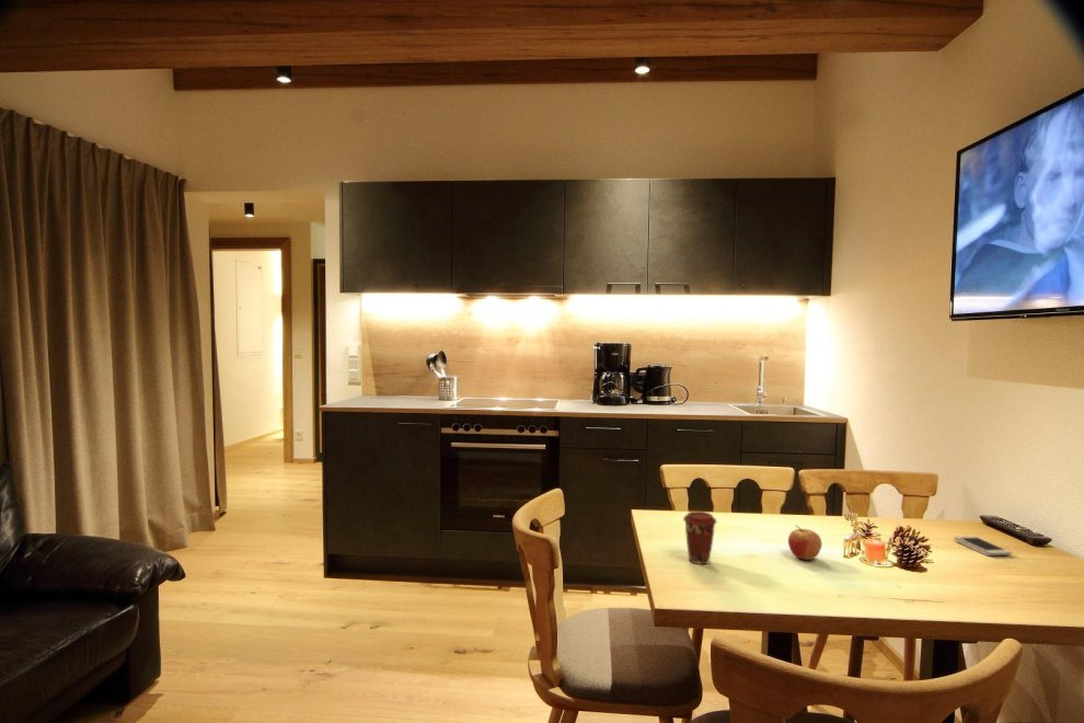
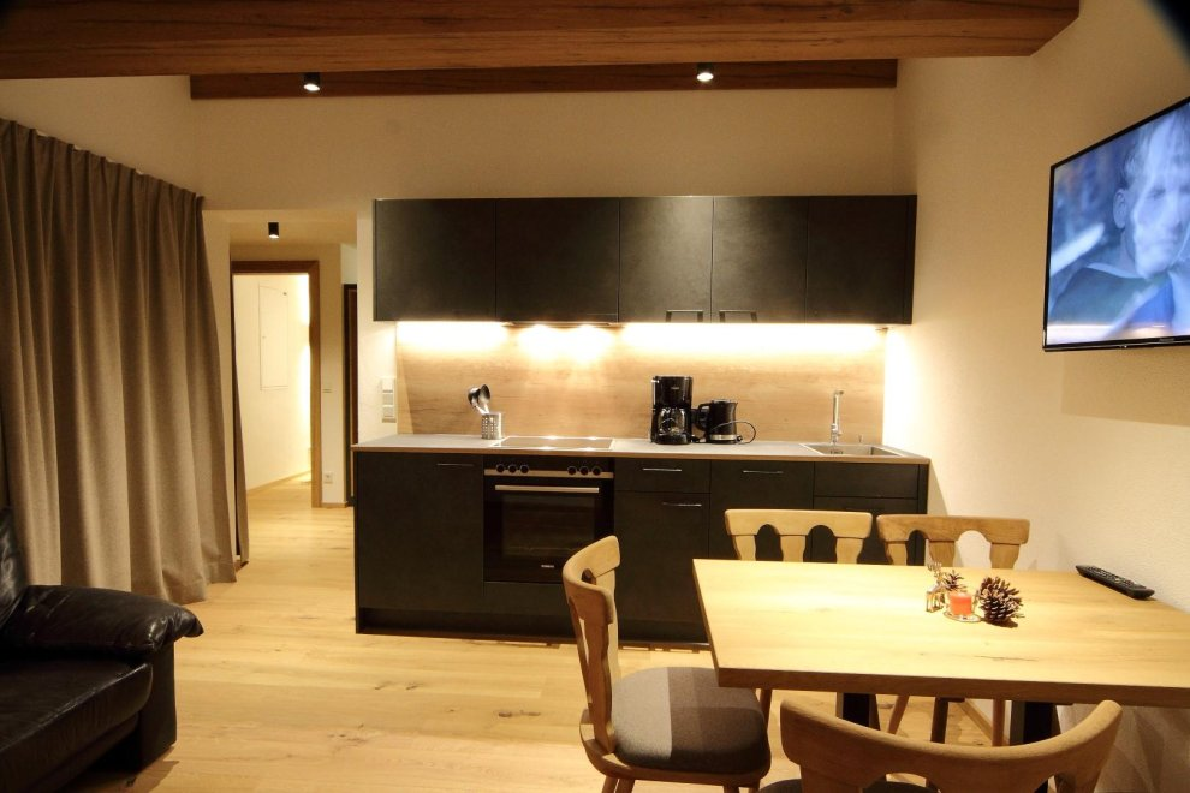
- coffee cup (699, 537)
- fruit (804, 542)
- smartphone (981, 546)
